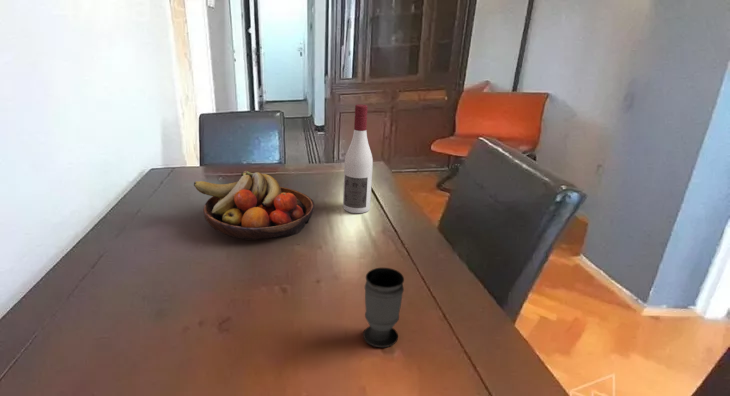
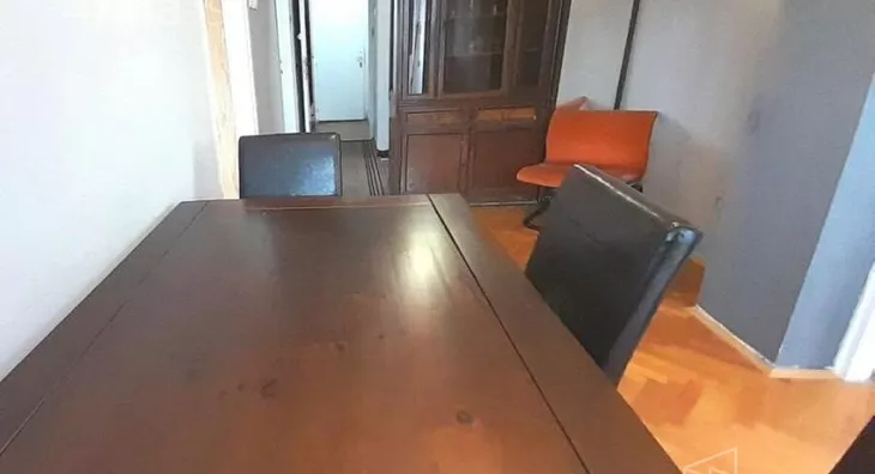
- fruit bowl (258, 200)
- alcohol (358, 159)
- cup (382, 307)
